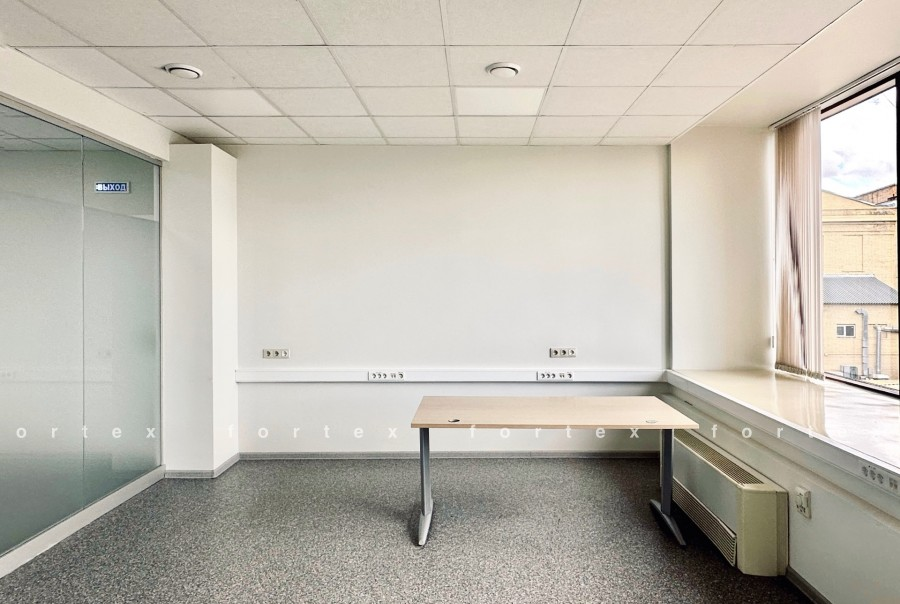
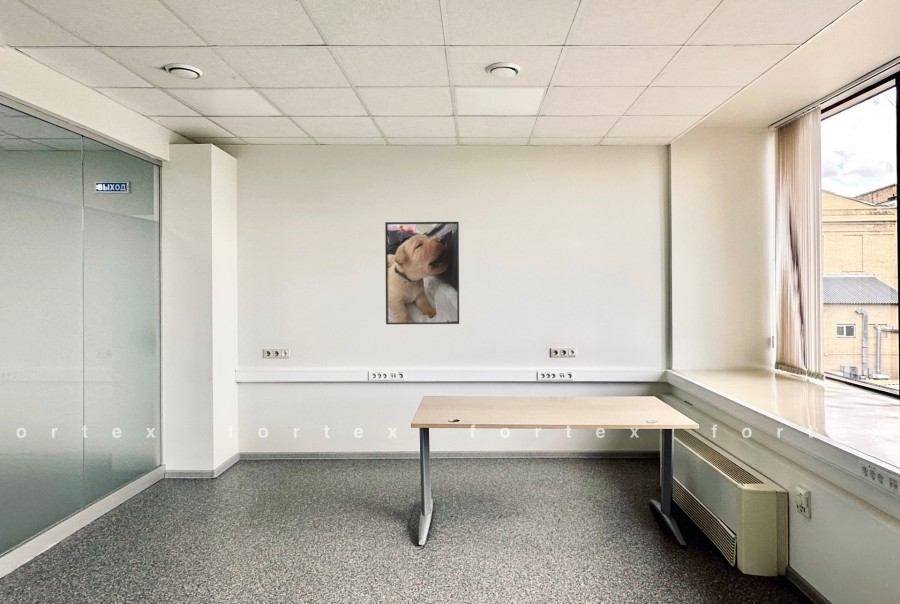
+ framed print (422, 273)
